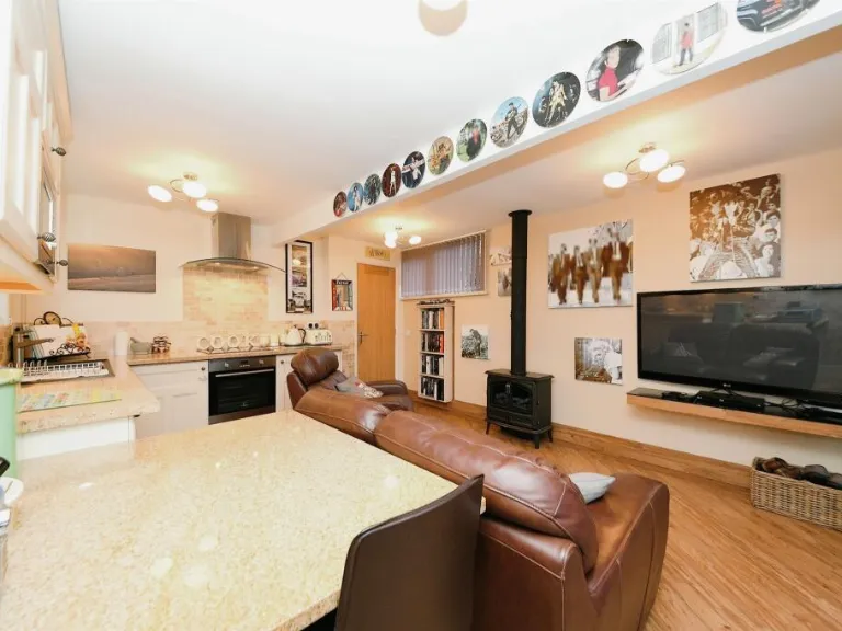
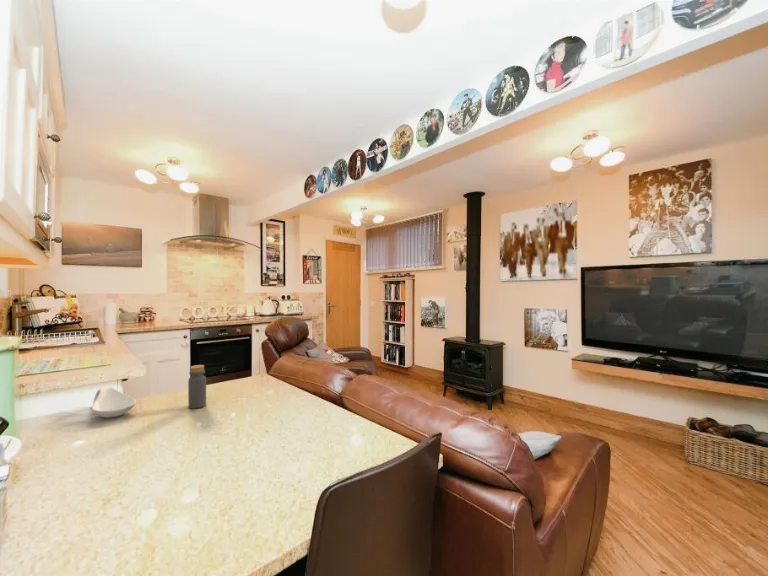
+ spoon rest (109, 401)
+ bottle (197, 386)
